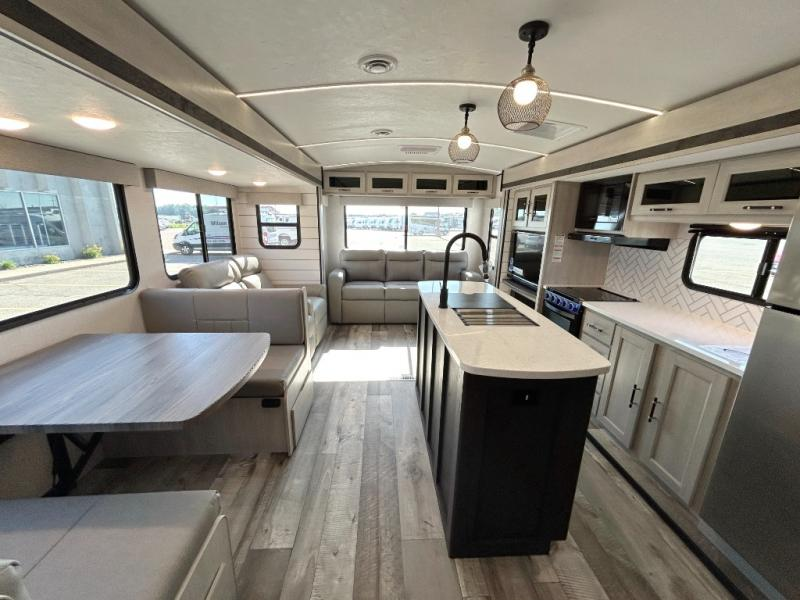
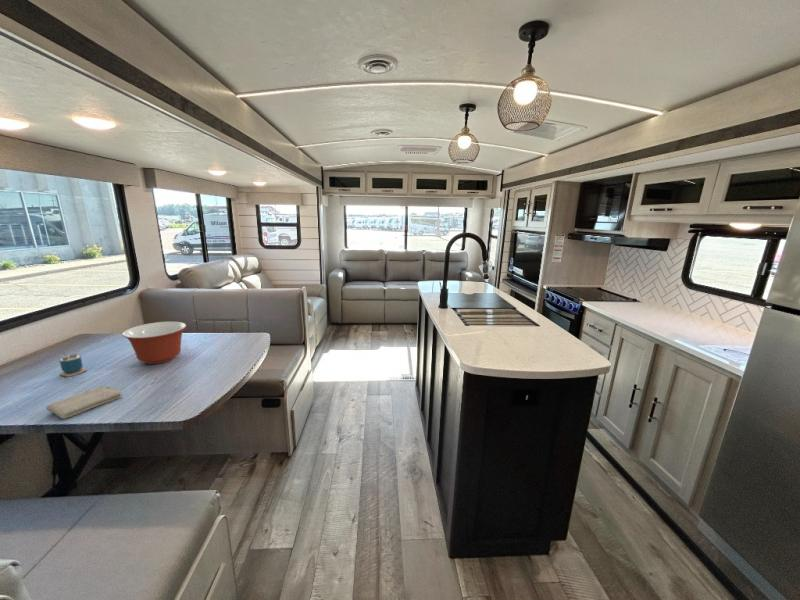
+ mixing bowl (158, 344)
+ washcloth (86, 400)
+ cup (70, 360)
